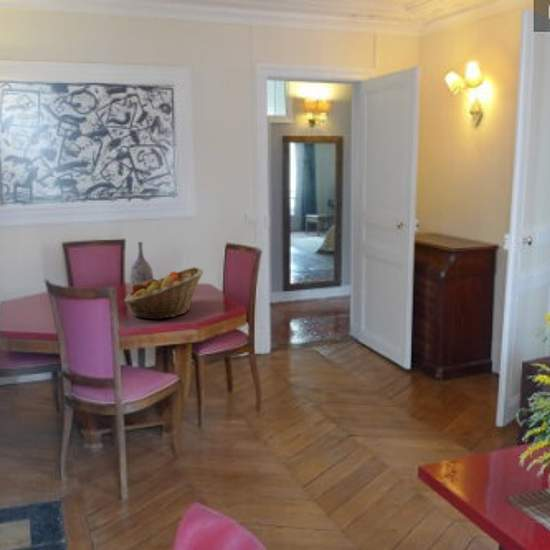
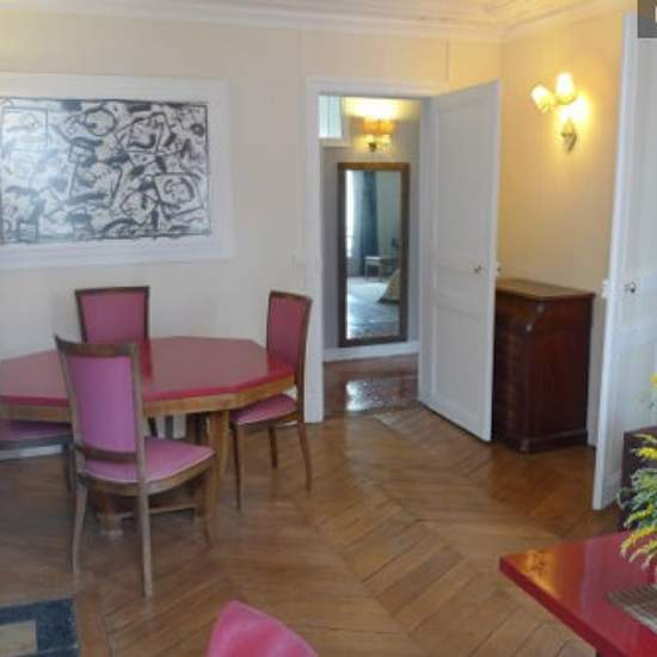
- vase (141, 268)
- fruit basket (164, 291)
